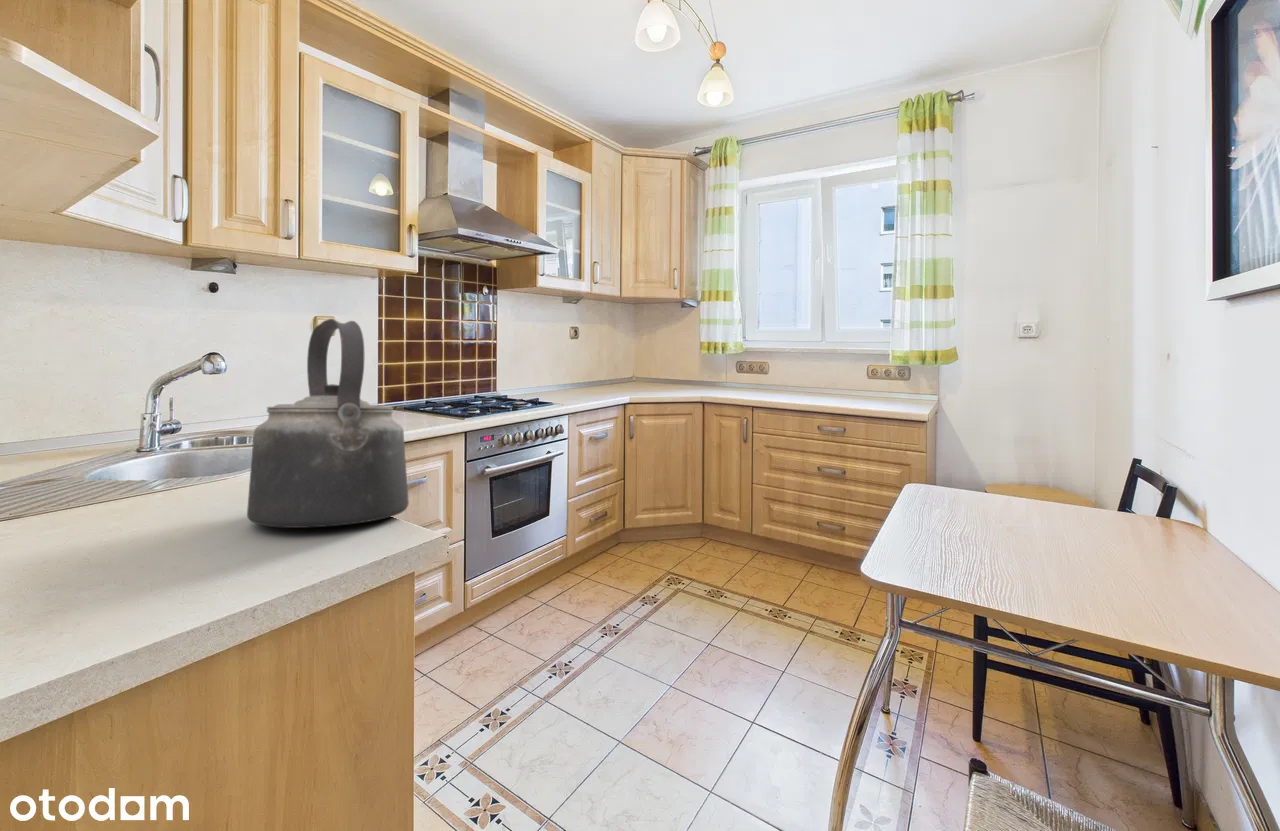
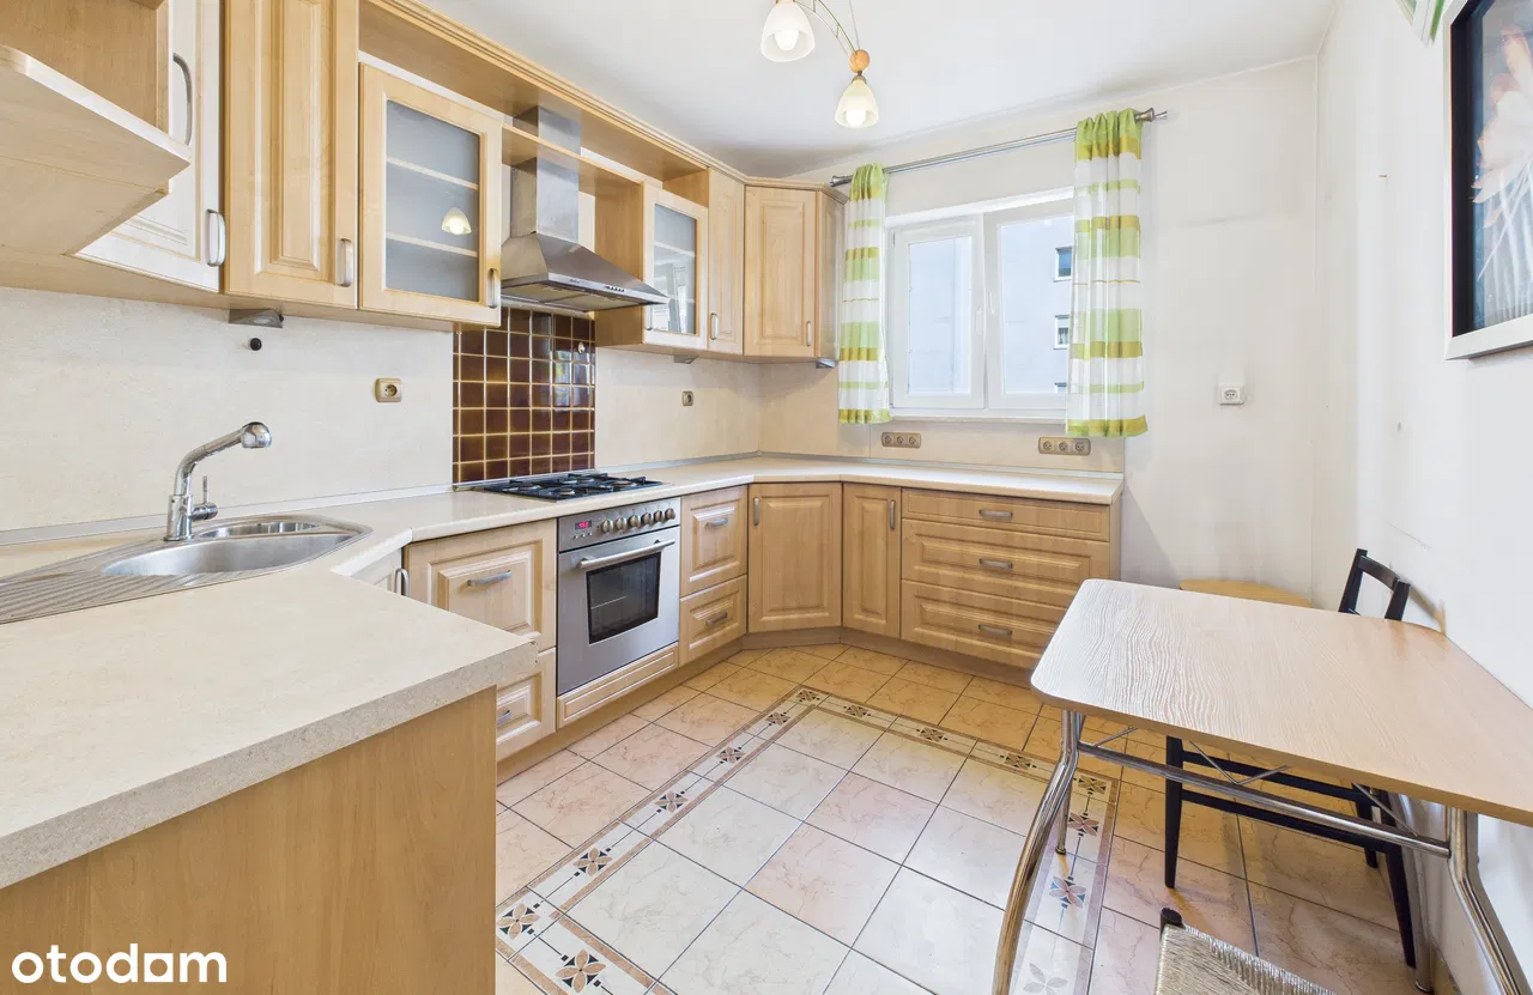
- kettle (329, 418)
